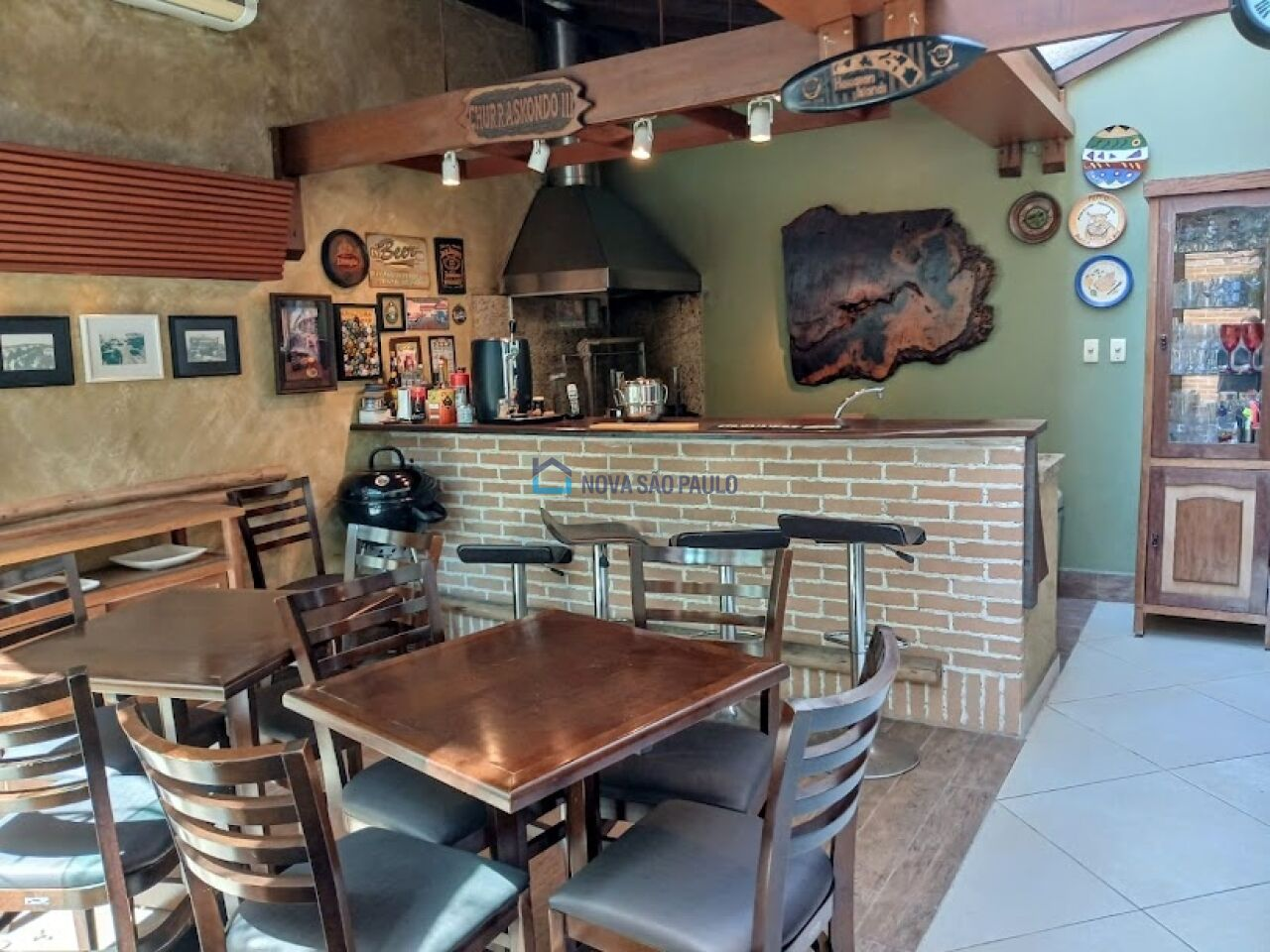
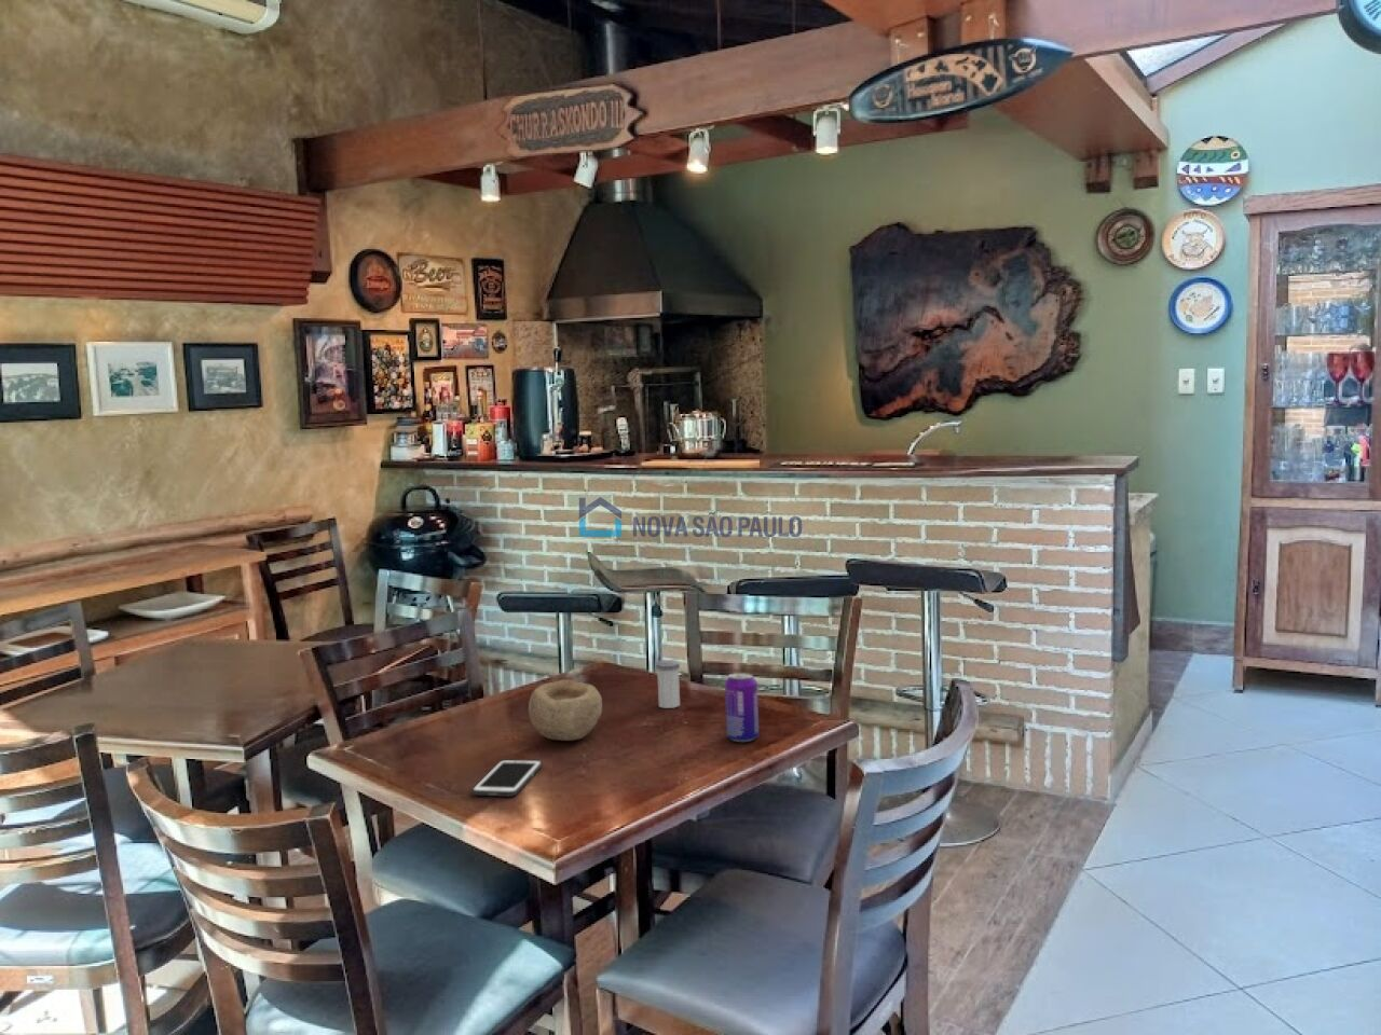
+ salt shaker (668, 684)
+ cell phone (508, 777)
+ beverage can (742, 707)
+ bowl (565, 711)
